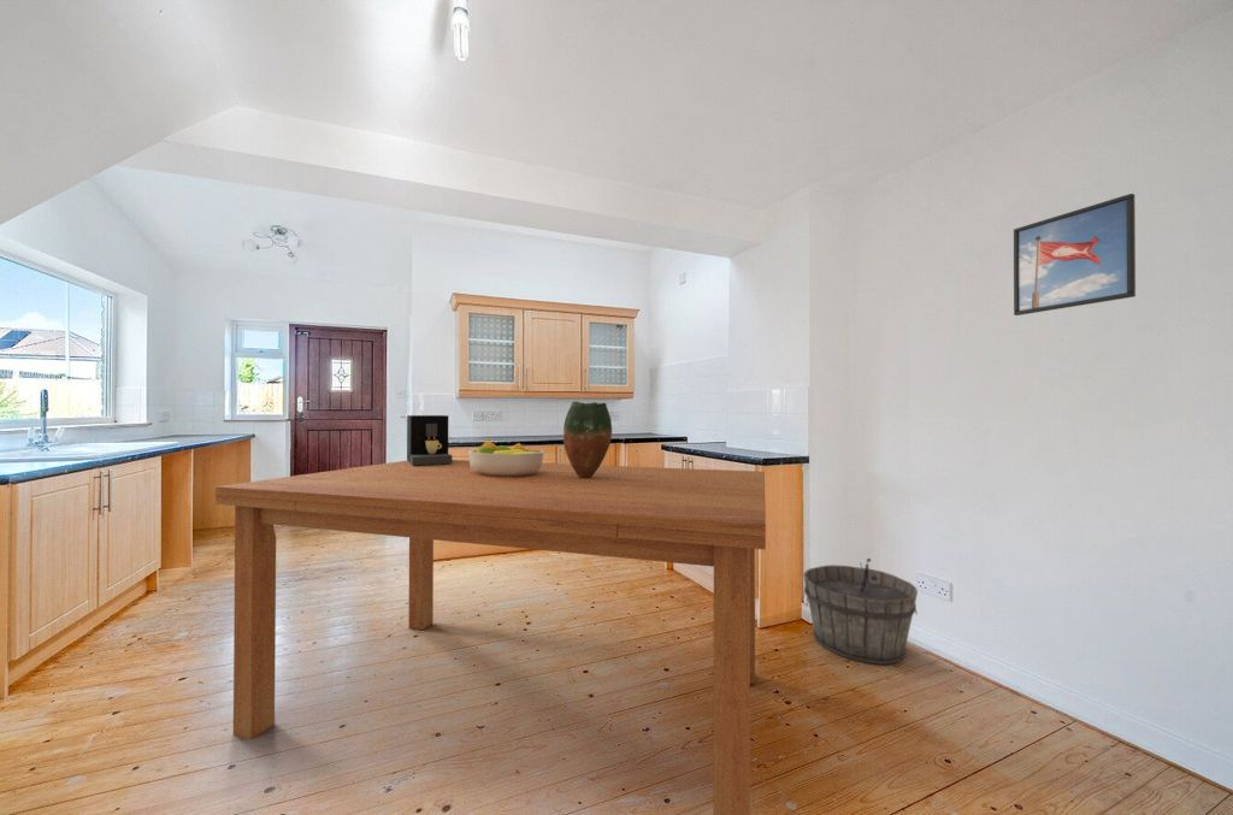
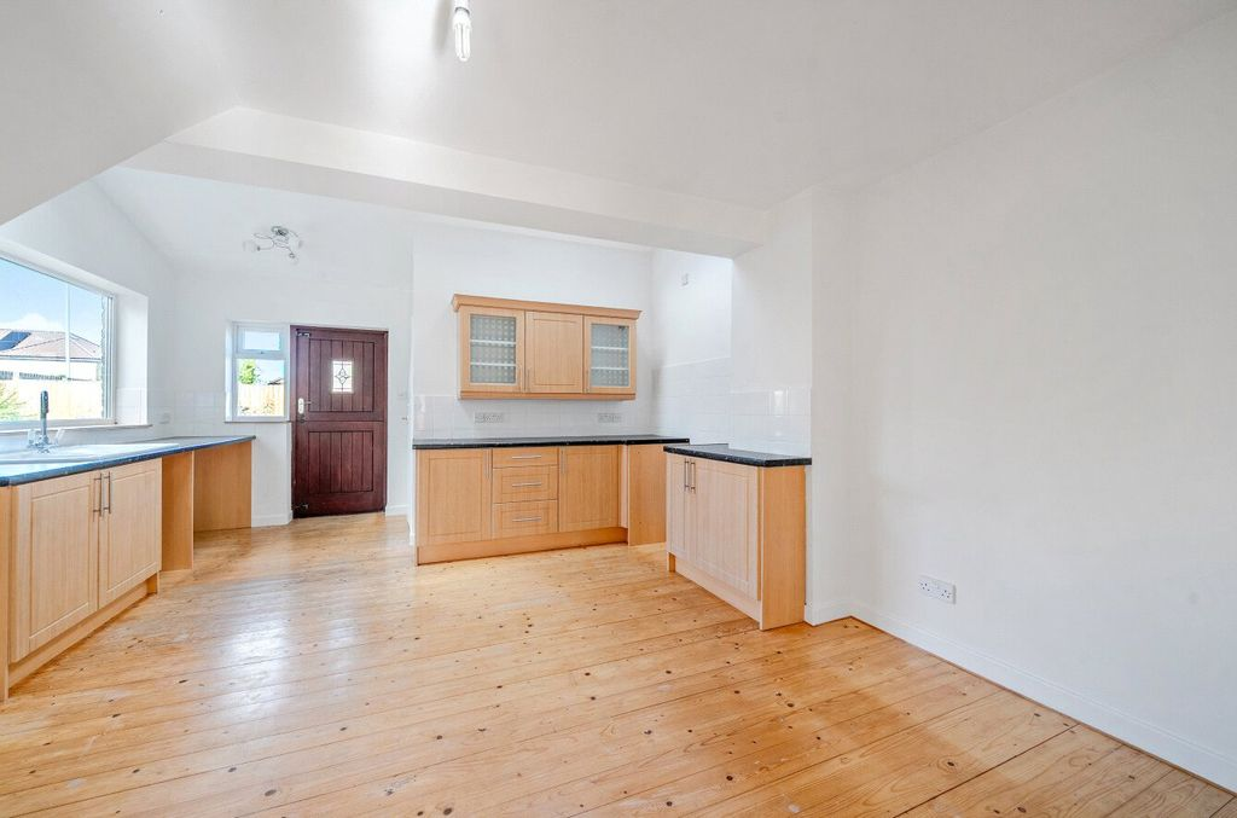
- dining table (523, 548)
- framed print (1068, 259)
- fruit bowl (506, 456)
- vase (588, 438)
- coffee maker (427, 438)
- wooden bucket (857, 601)
